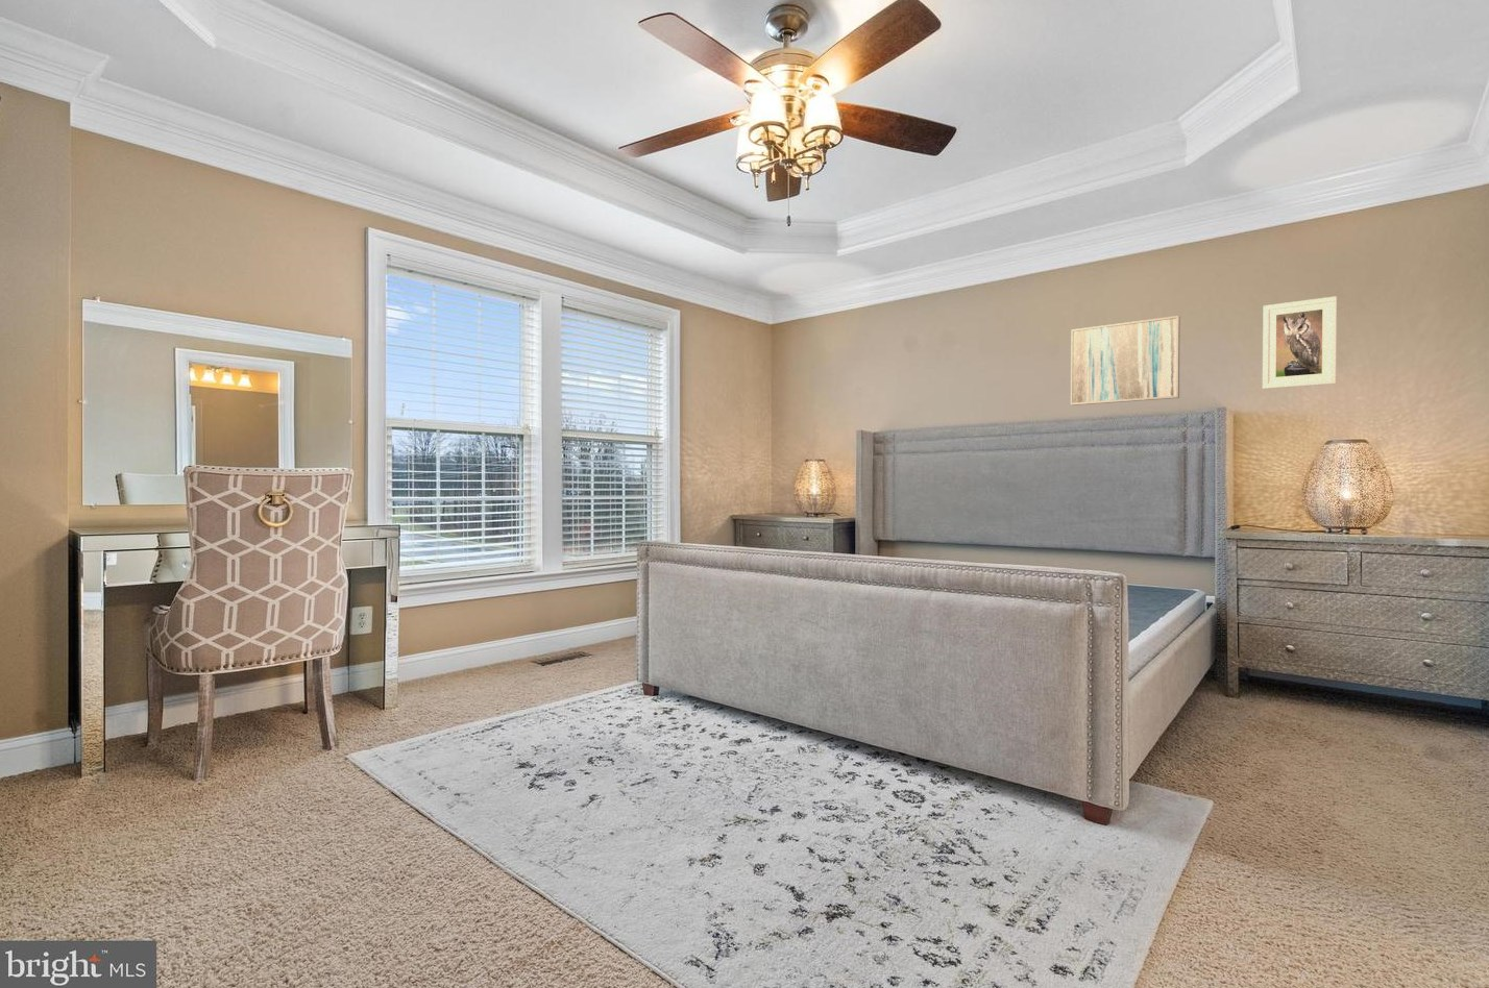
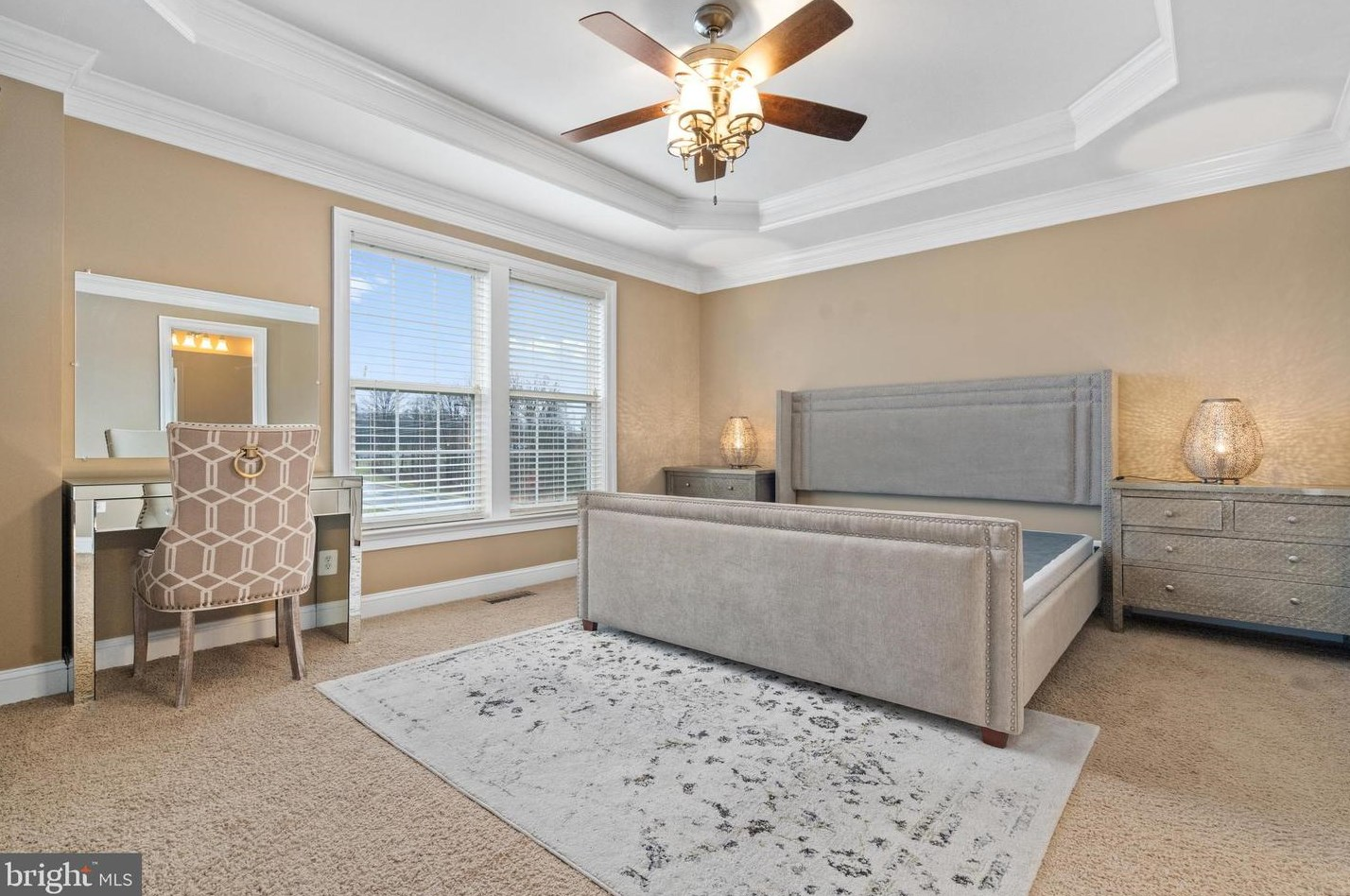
- wall art (1123, 362)
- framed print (1298, 344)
